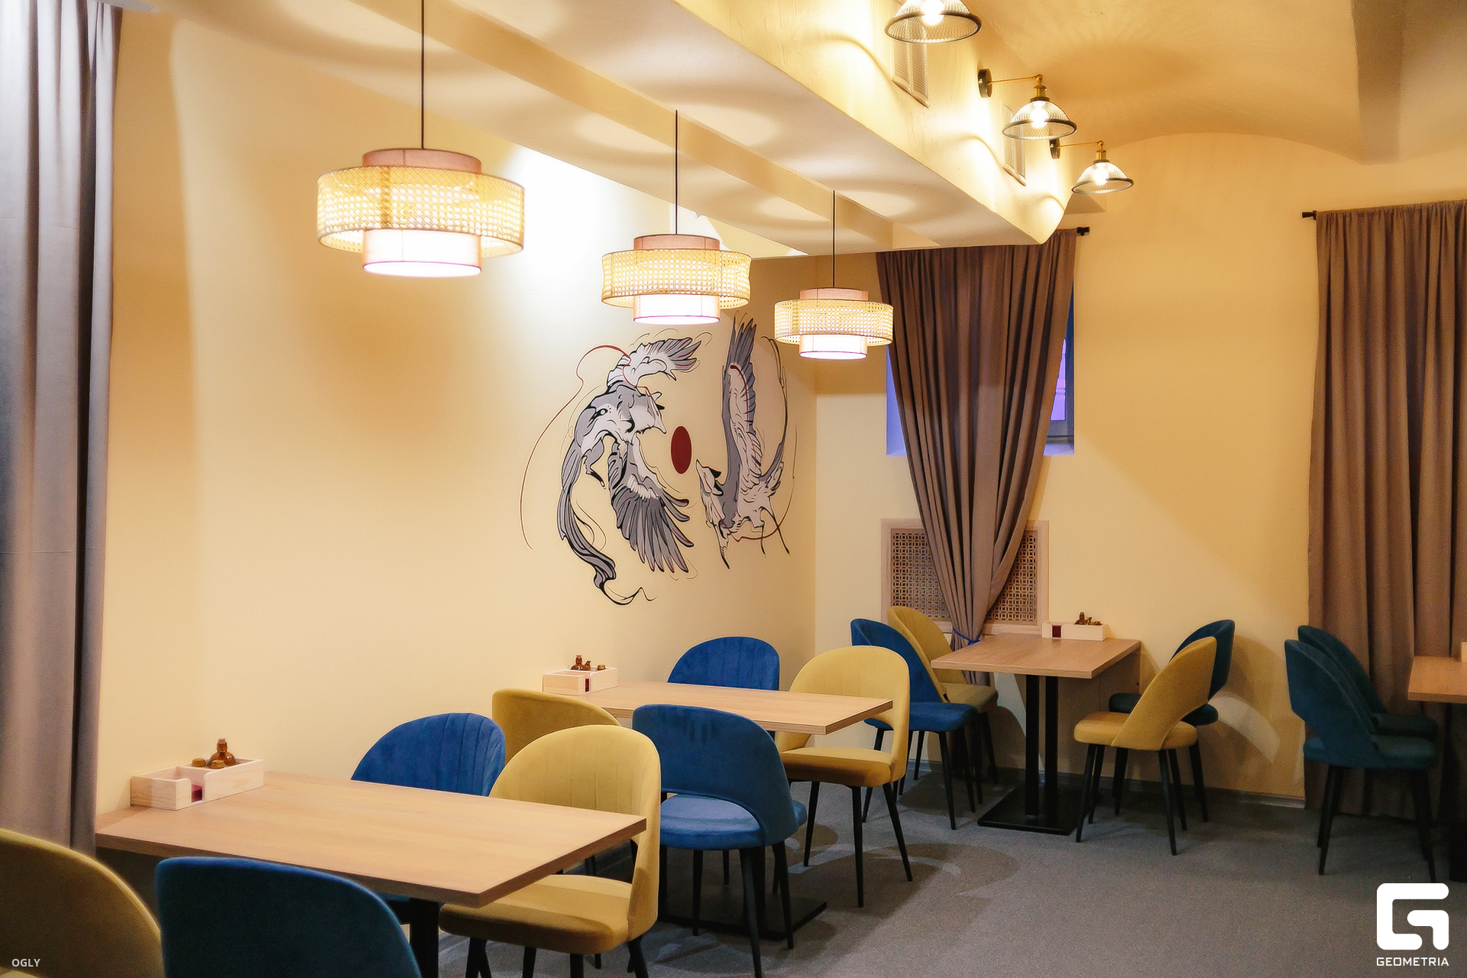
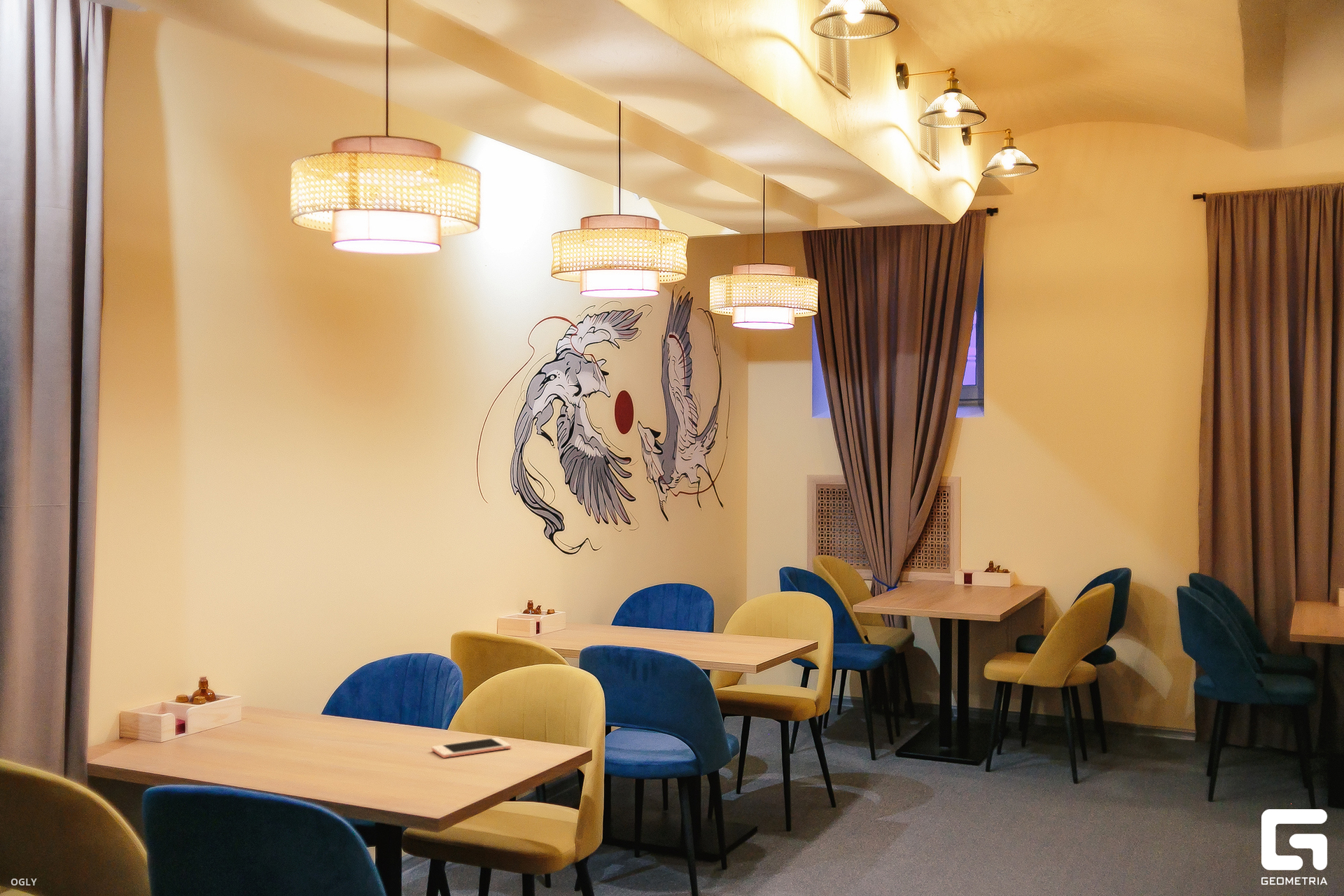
+ cell phone (471, 747)
